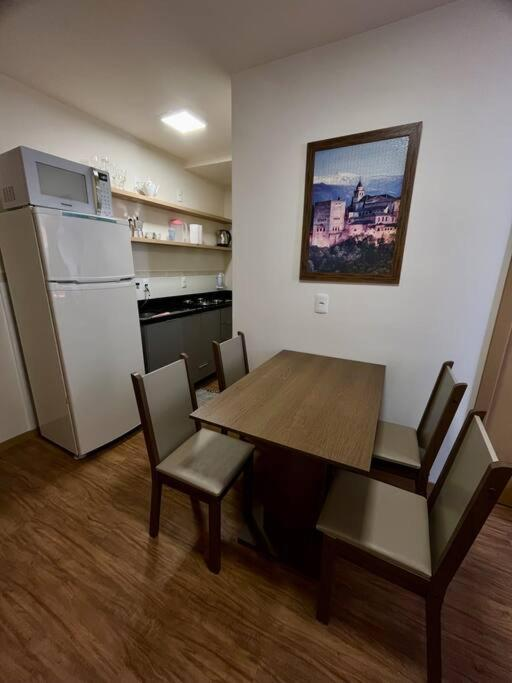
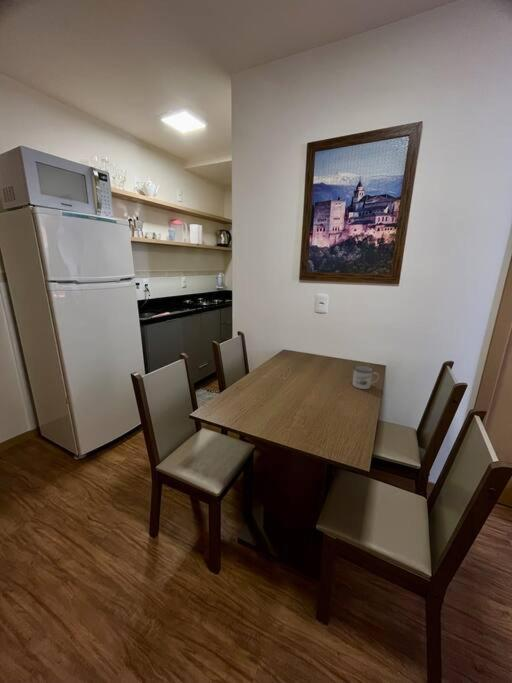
+ mug (365, 377)
